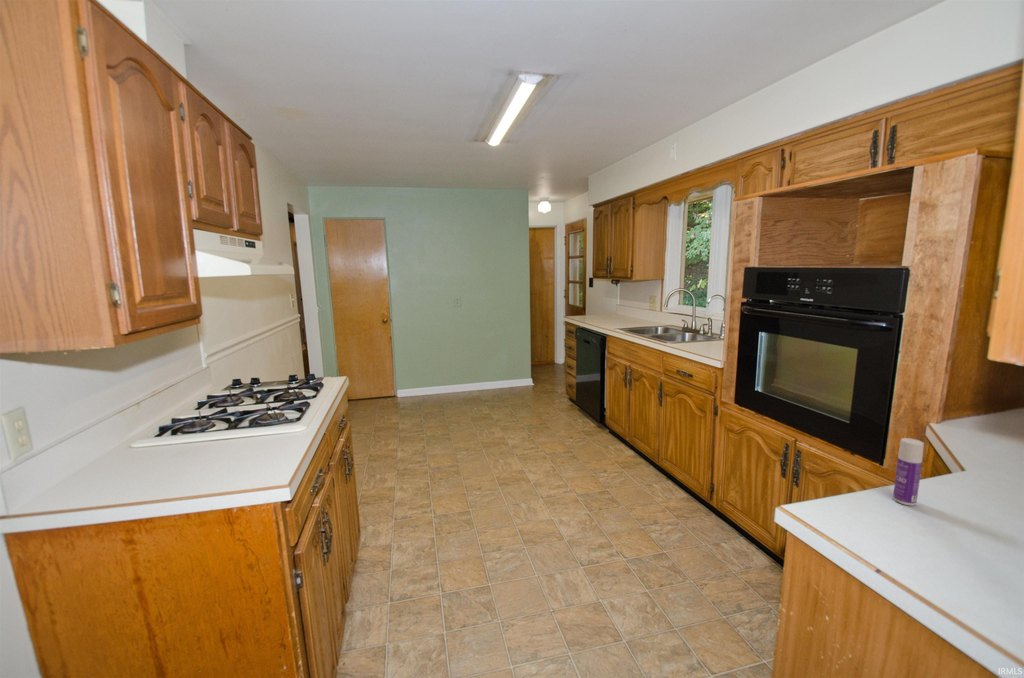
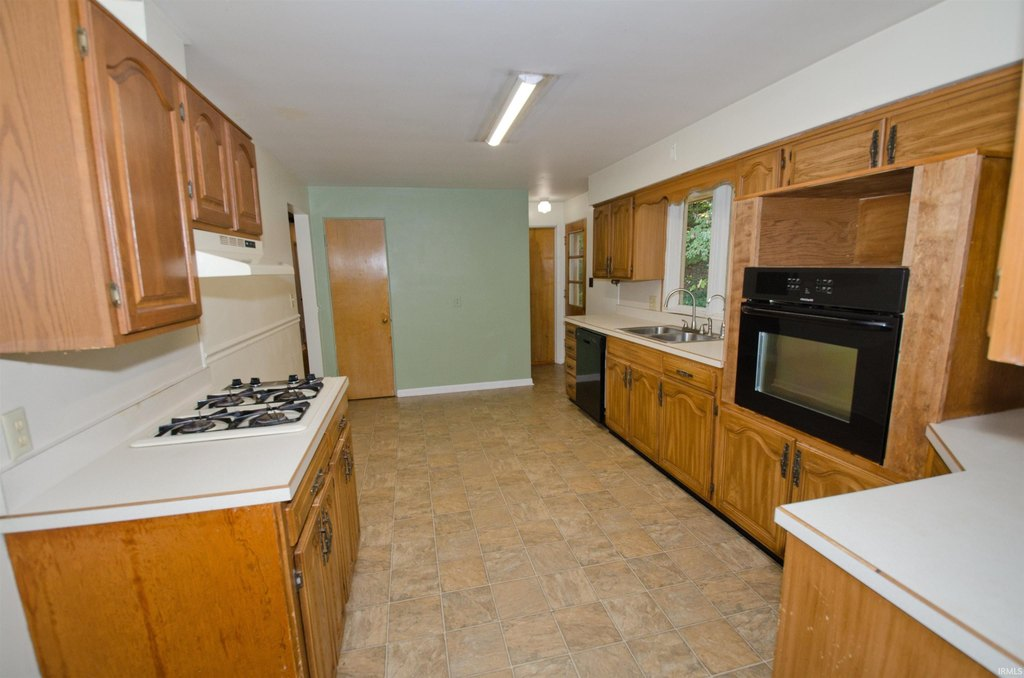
- bottle (908, 471)
